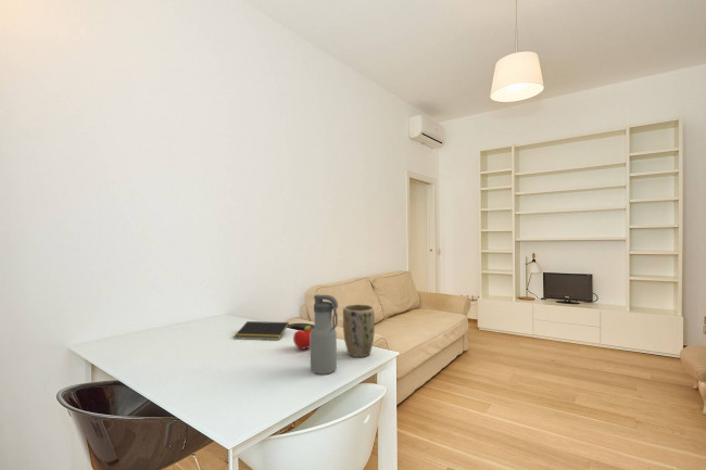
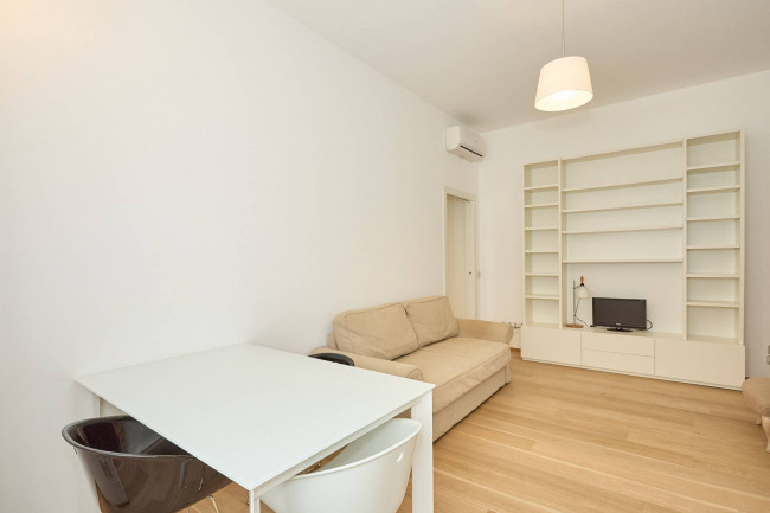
- plant pot (358, 330)
- fruit (304, 336)
- notepad (262, 330)
- water bottle (324, 332)
